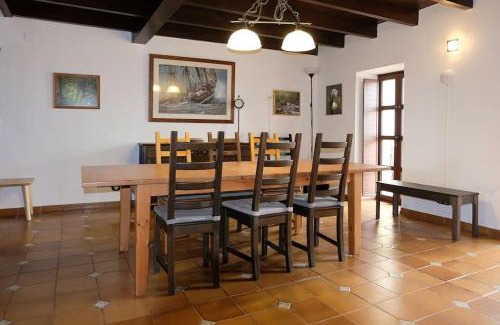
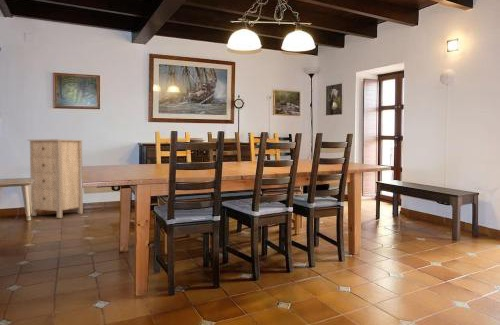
+ storage cabinet (56, 177)
